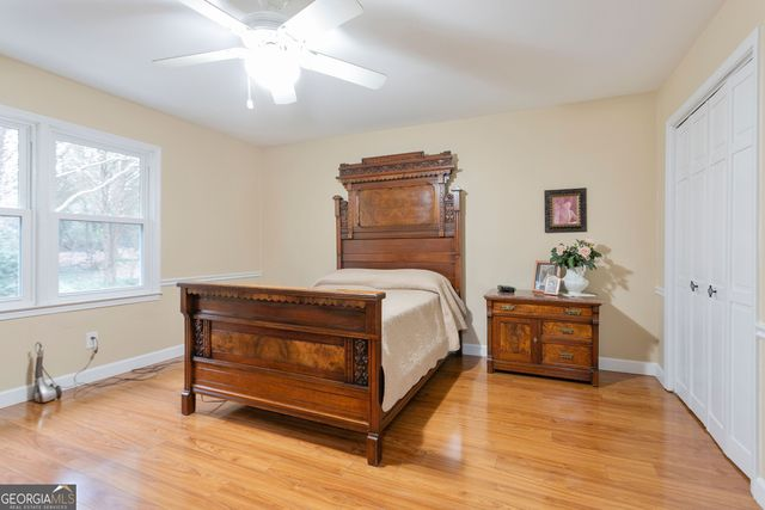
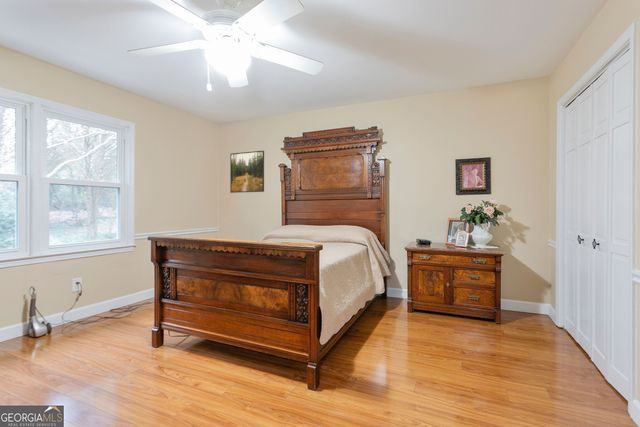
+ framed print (246, 172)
